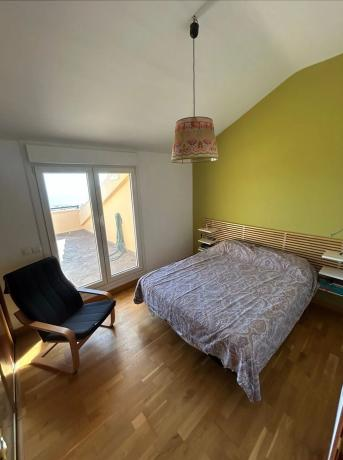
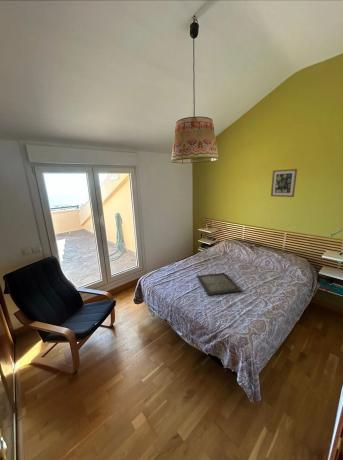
+ serving tray (217, 282)
+ wall art (283, 183)
